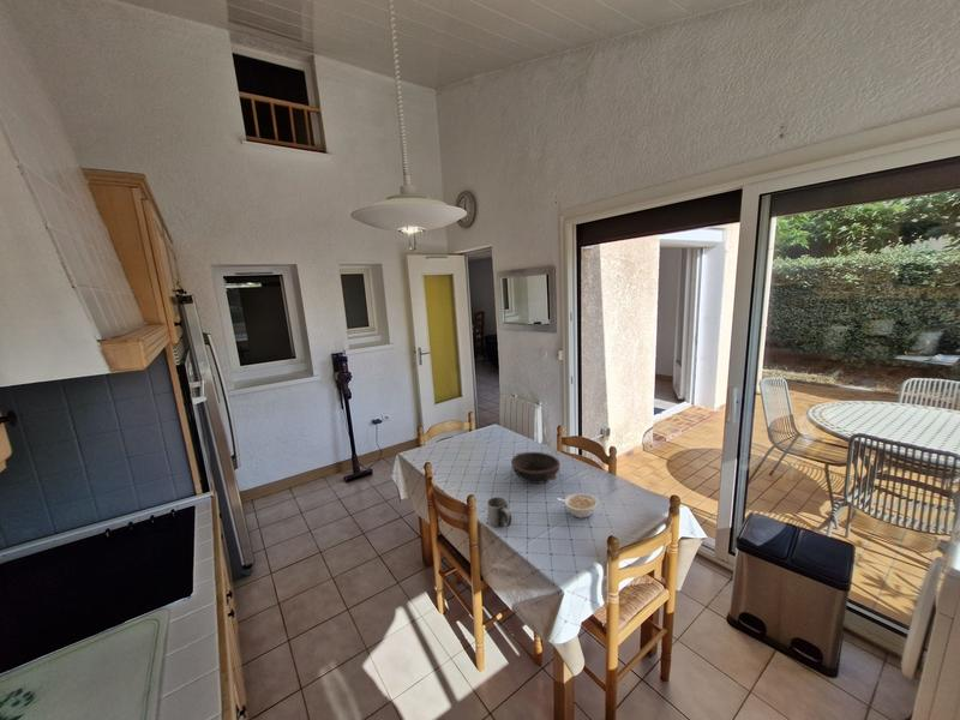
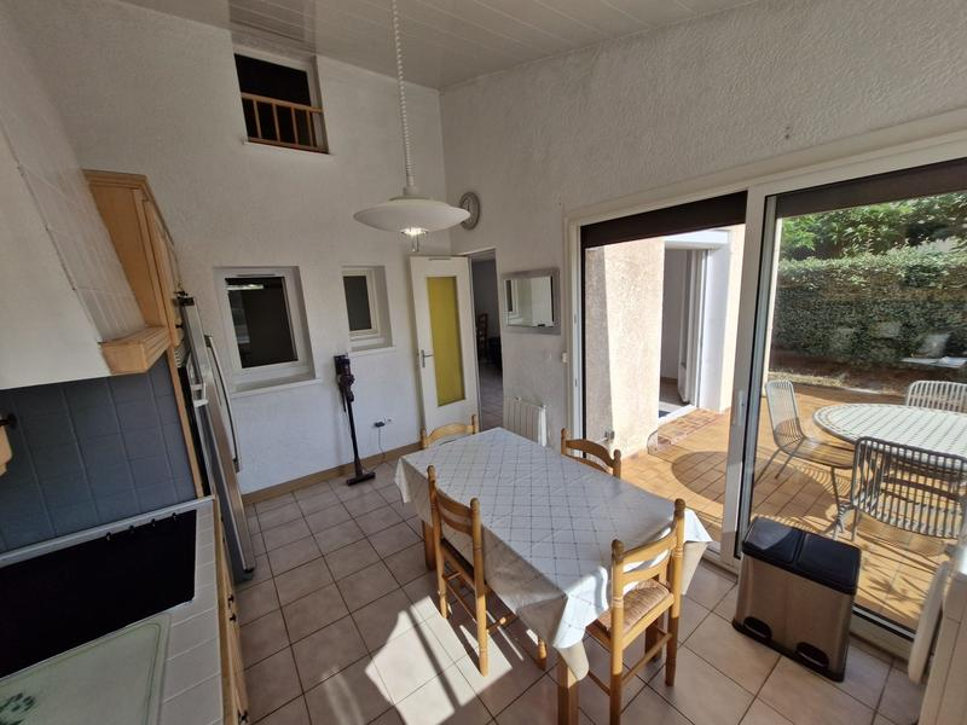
- bowl (535, 469)
- mug (500, 514)
- legume (580, 505)
